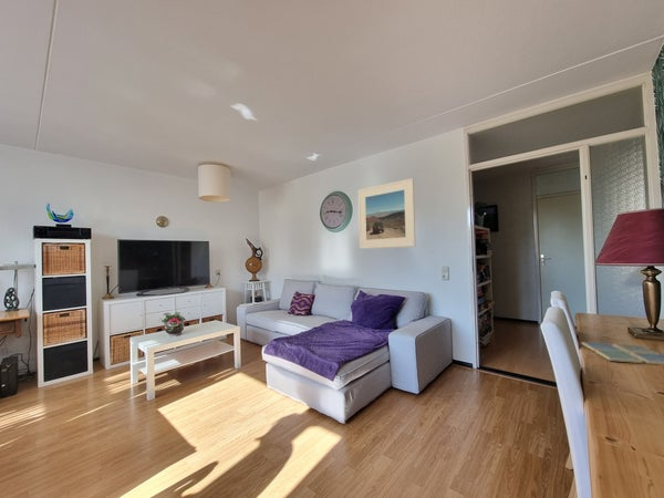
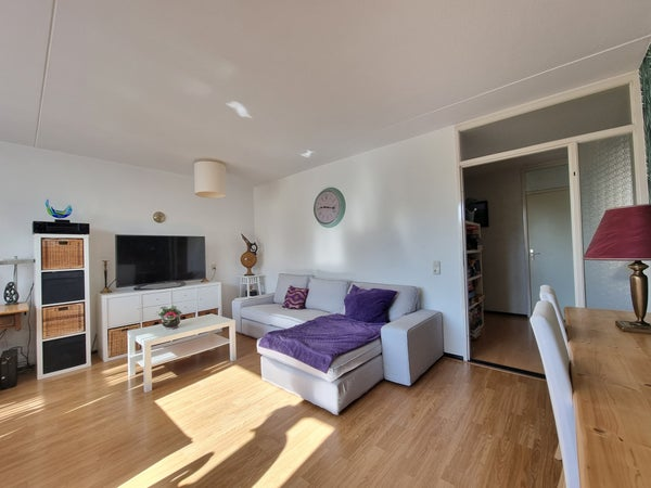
- drink coaster (626, 352)
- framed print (384, 216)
